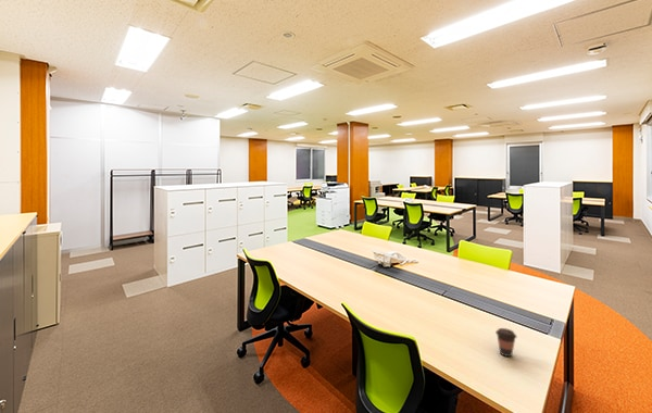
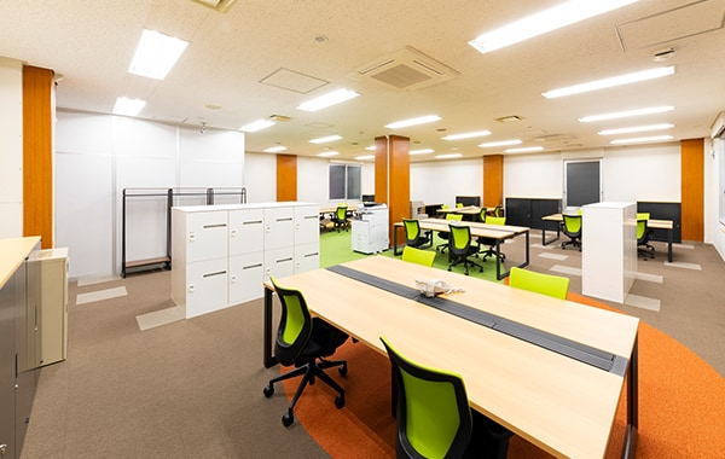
- coffee cup (505, 342)
